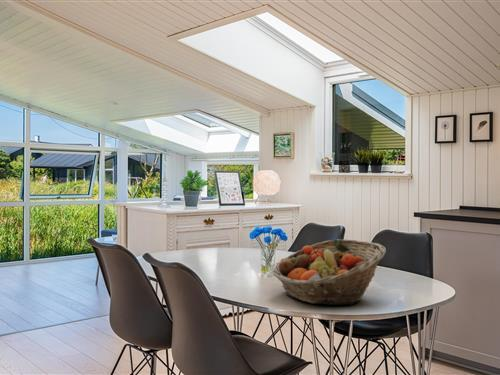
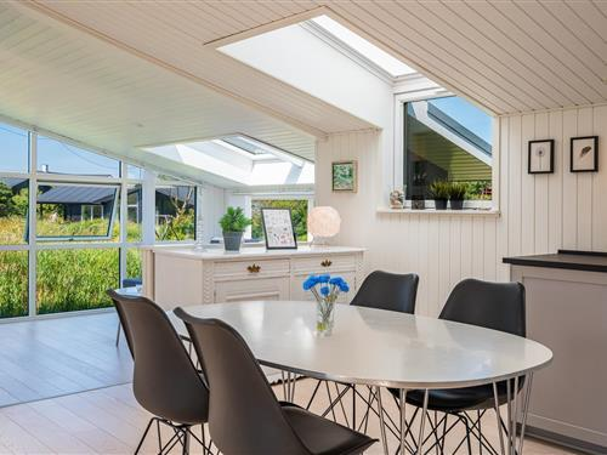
- fruit basket (327, 269)
